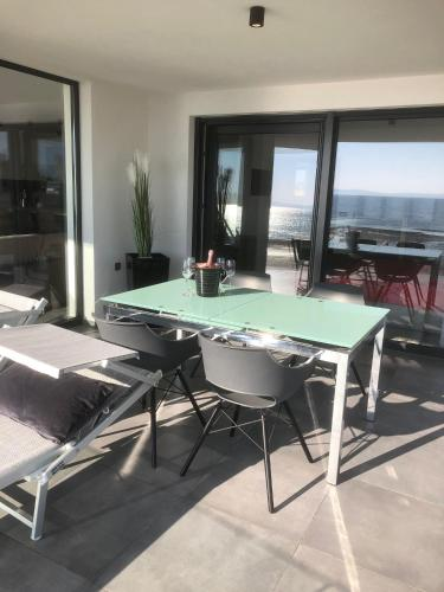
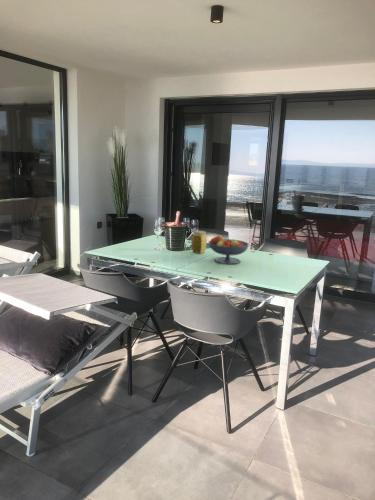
+ fruit bowl (228, 248)
+ jar (199, 241)
